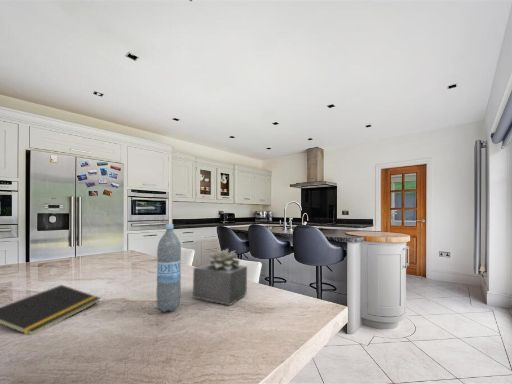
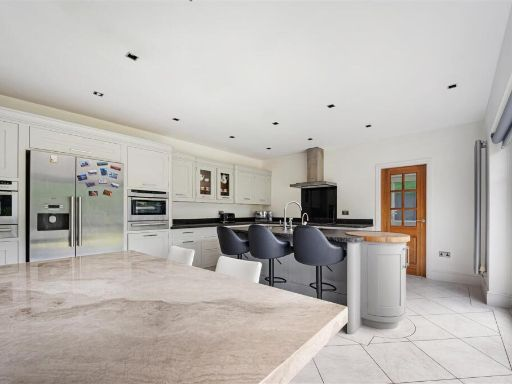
- succulent plant (220, 273)
- notepad (48, 306)
- water bottle (169, 266)
